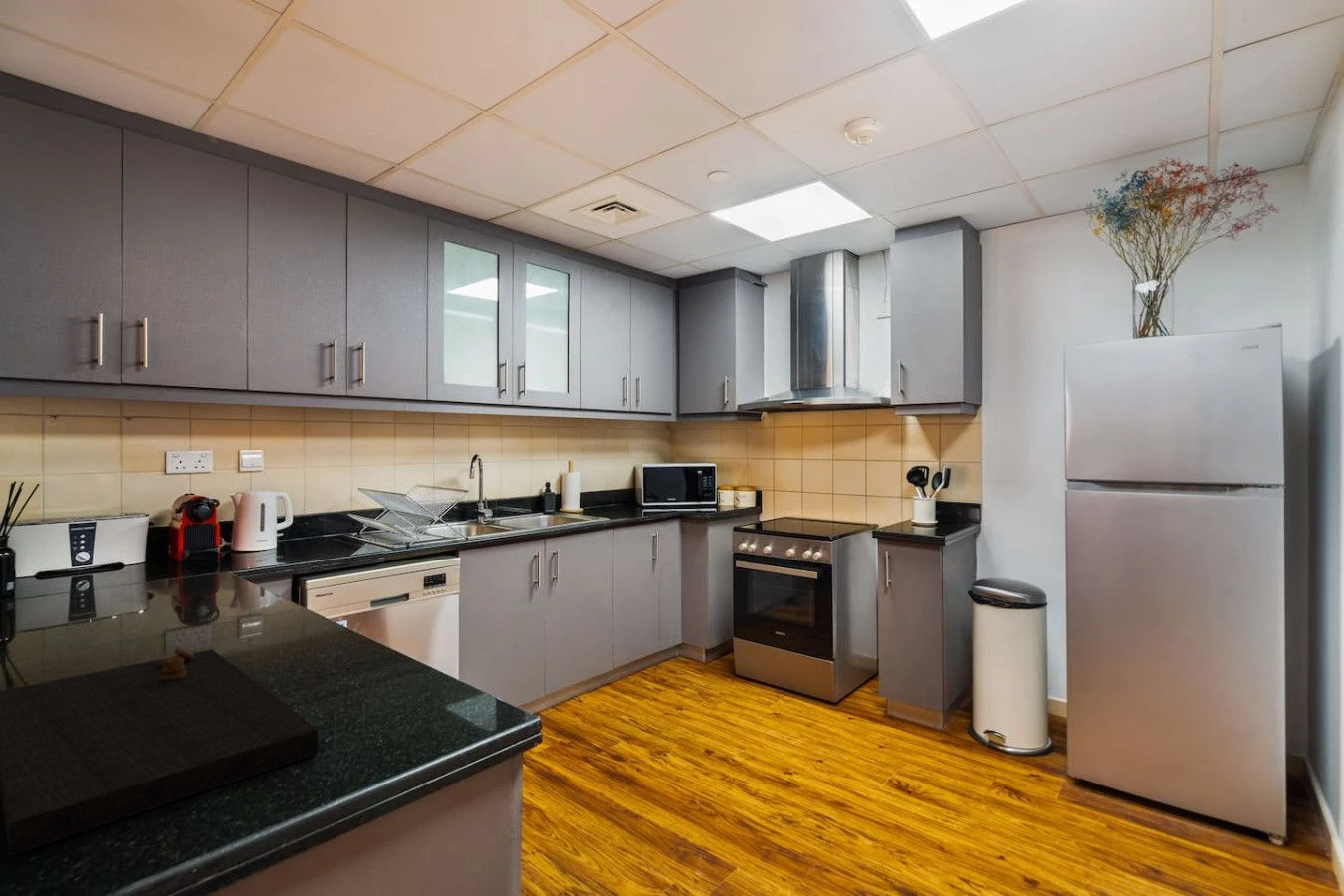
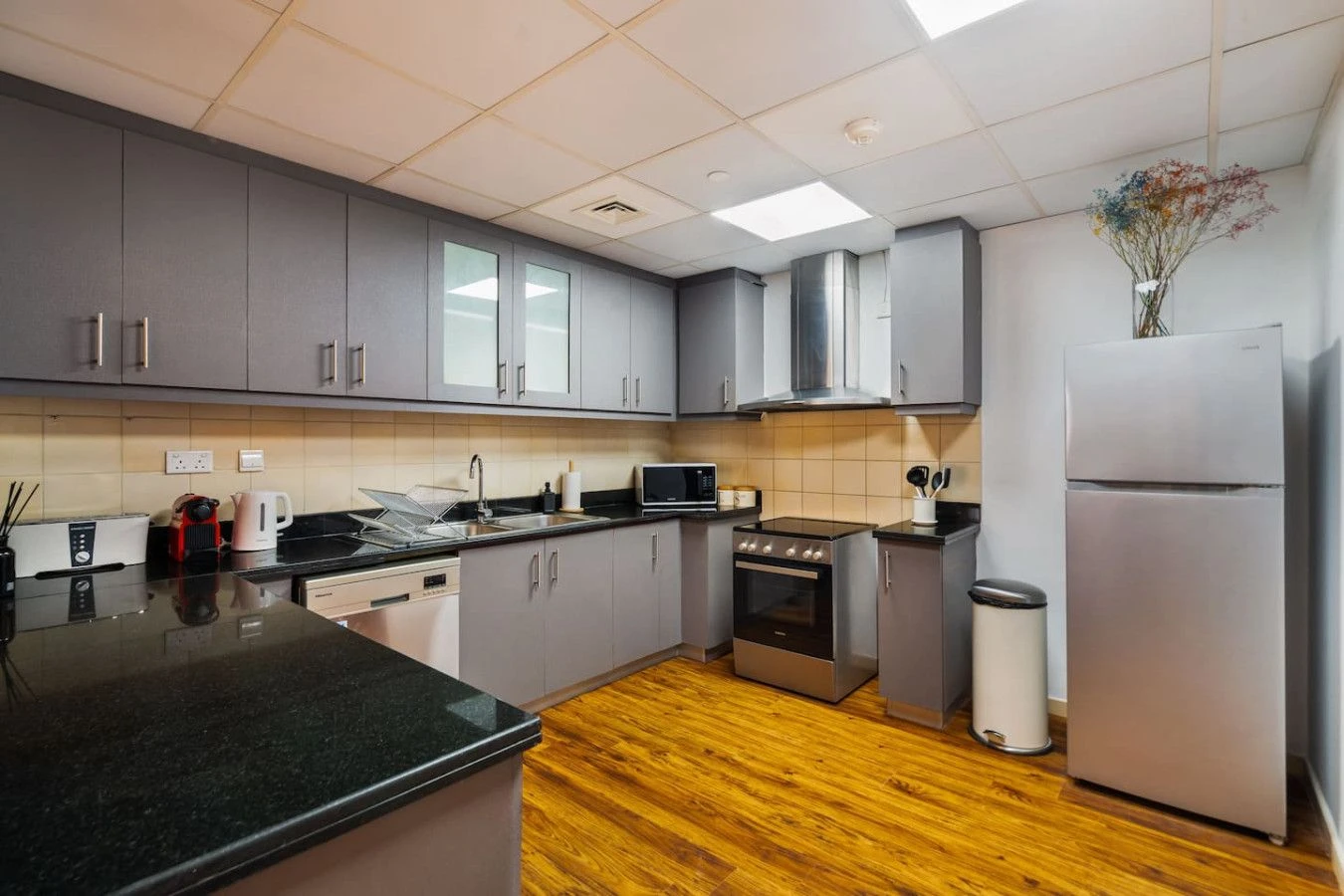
- cutting board (141, 710)
